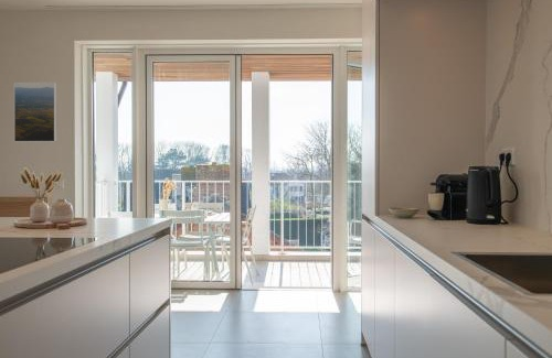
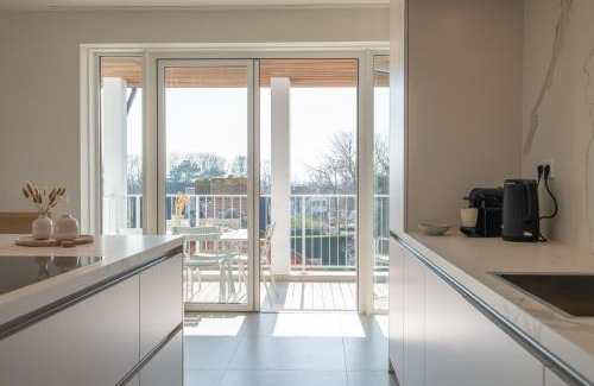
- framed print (35, 111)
